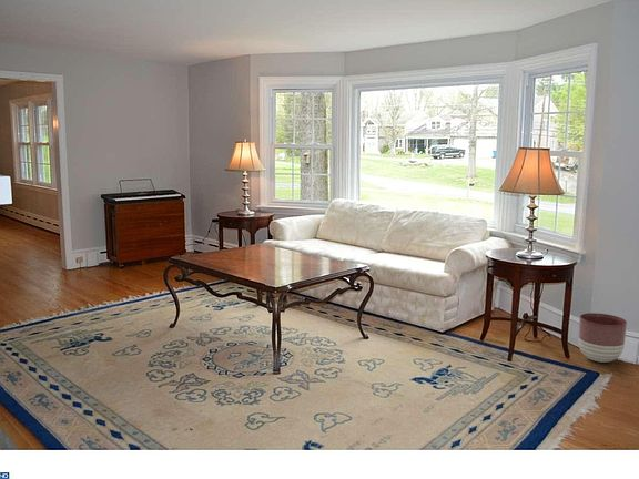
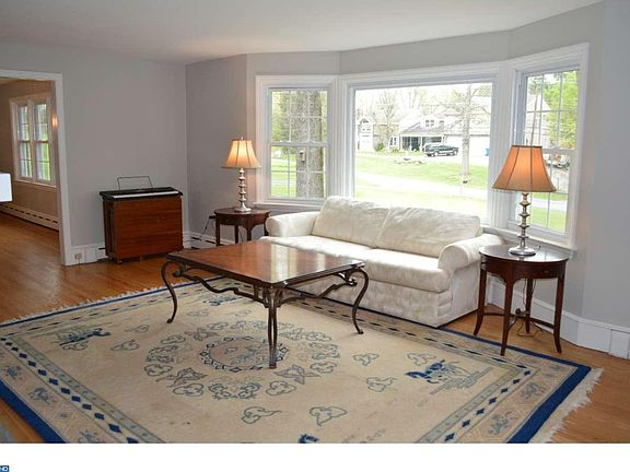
- planter (600, 339)
